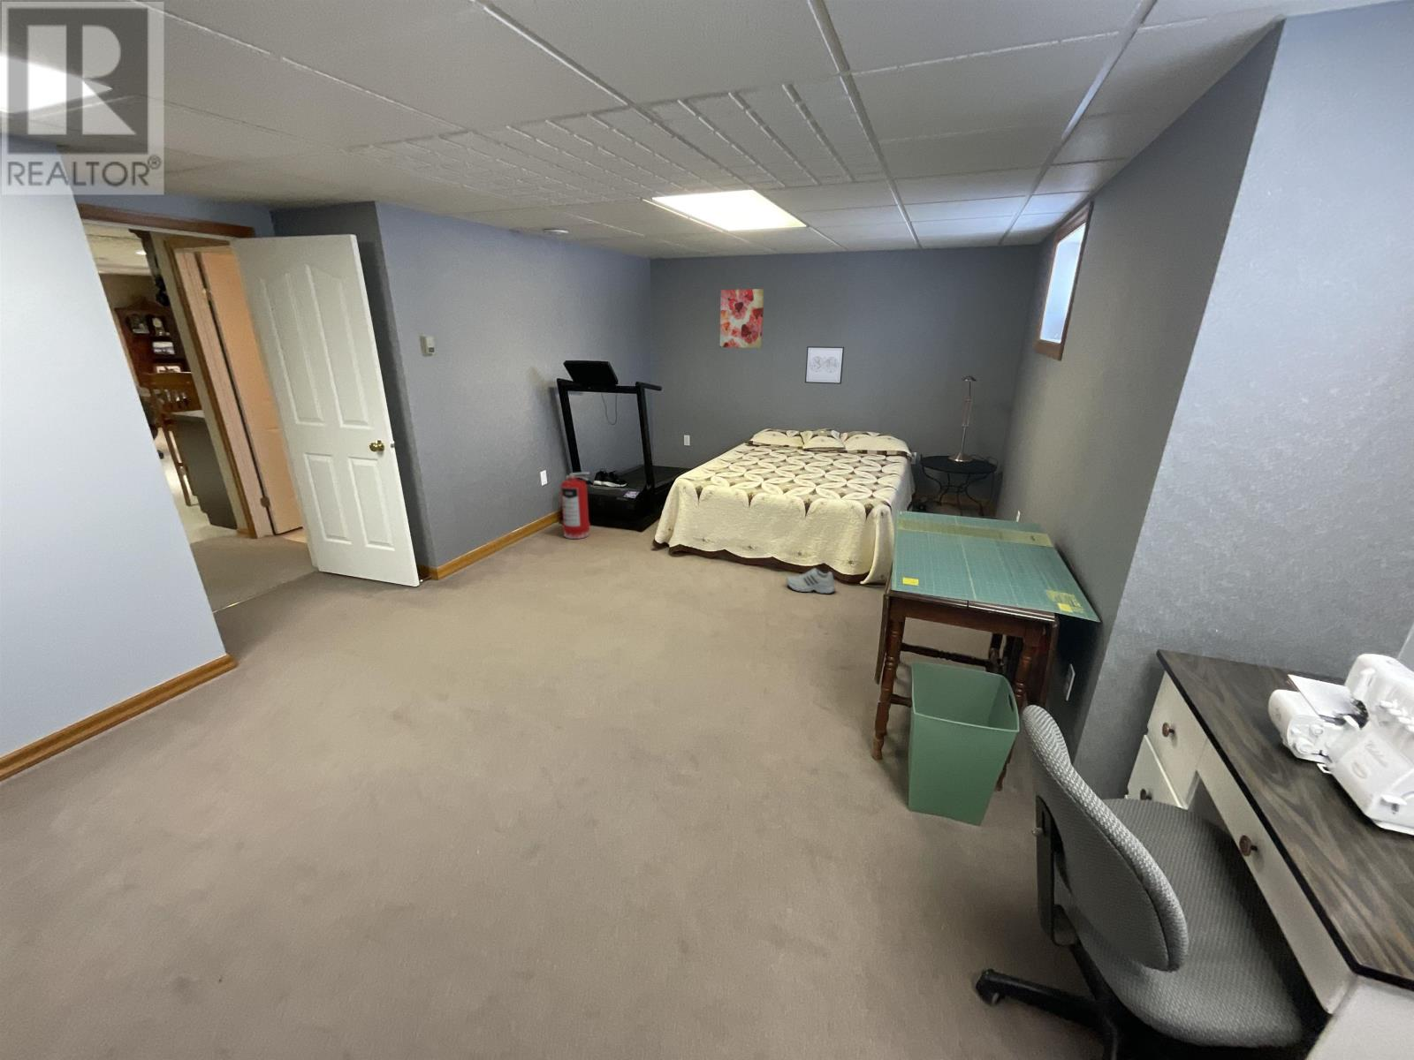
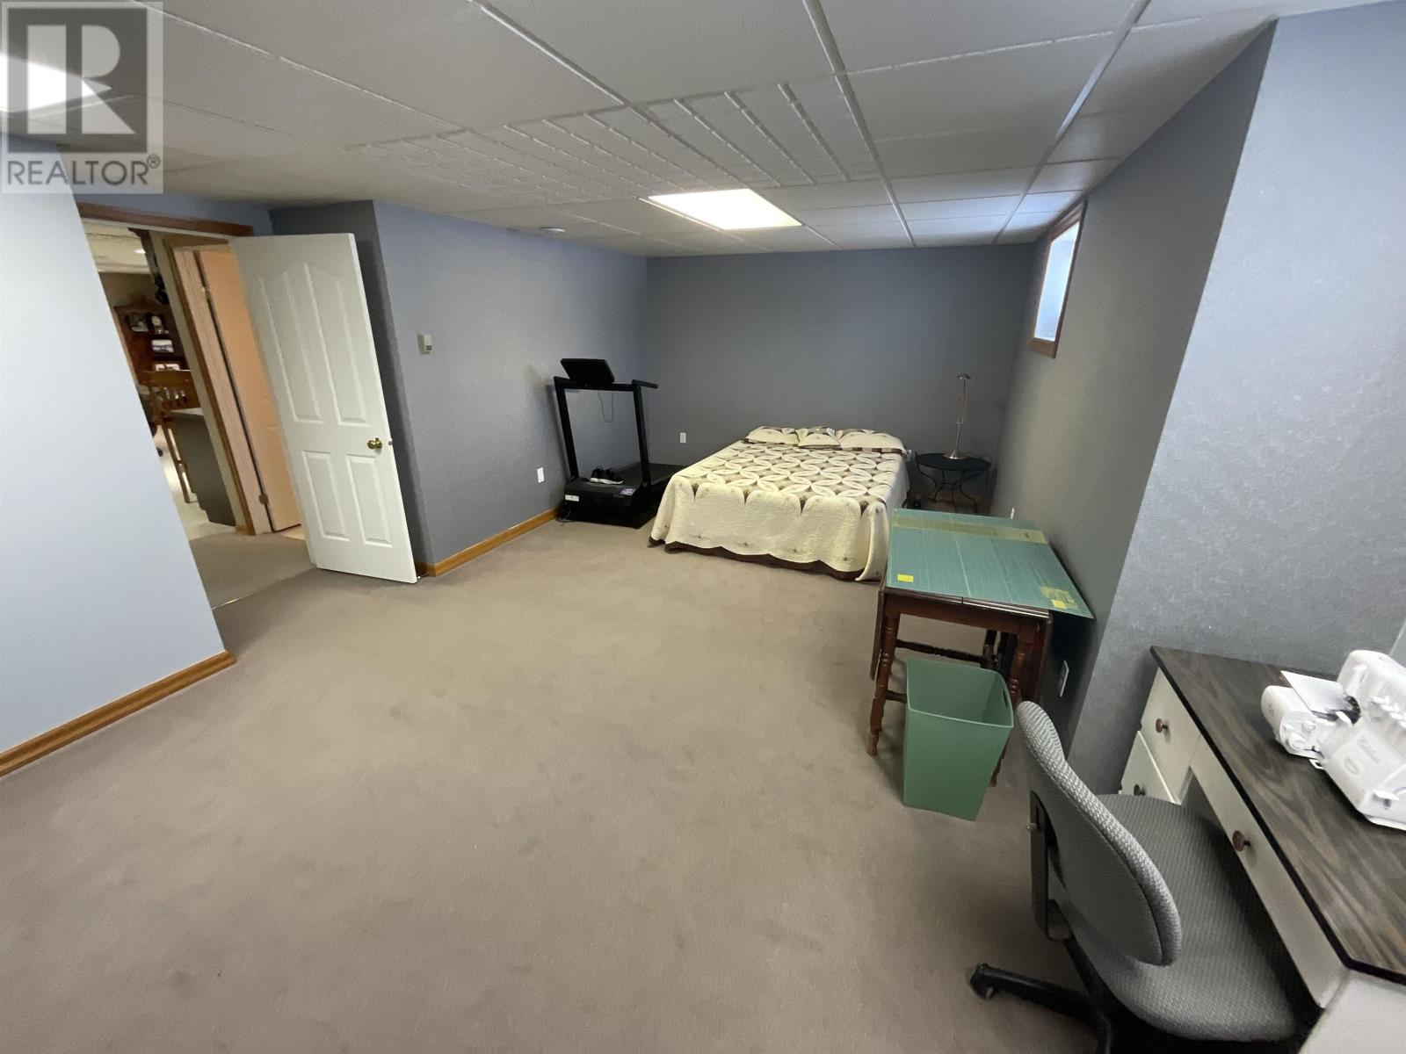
- fire extinguisher (579, 502)
- wall art (824, 365)
- wall art (740, 318)
- shoe (811, 579)
